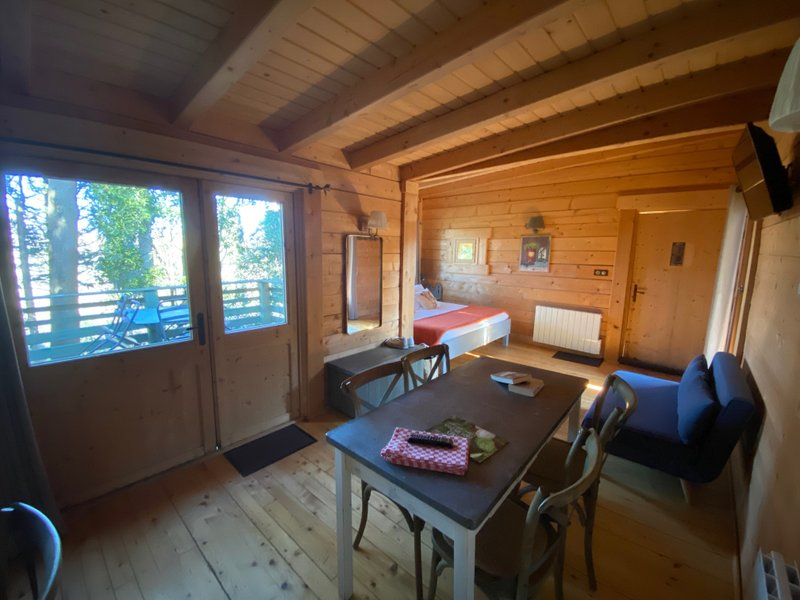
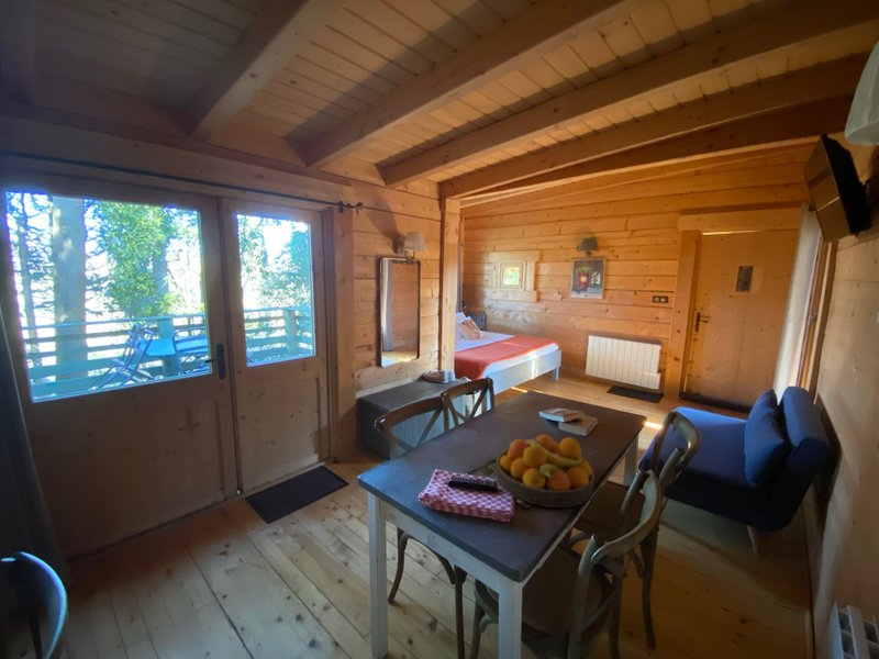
+ fruit bowl (544, 459)
